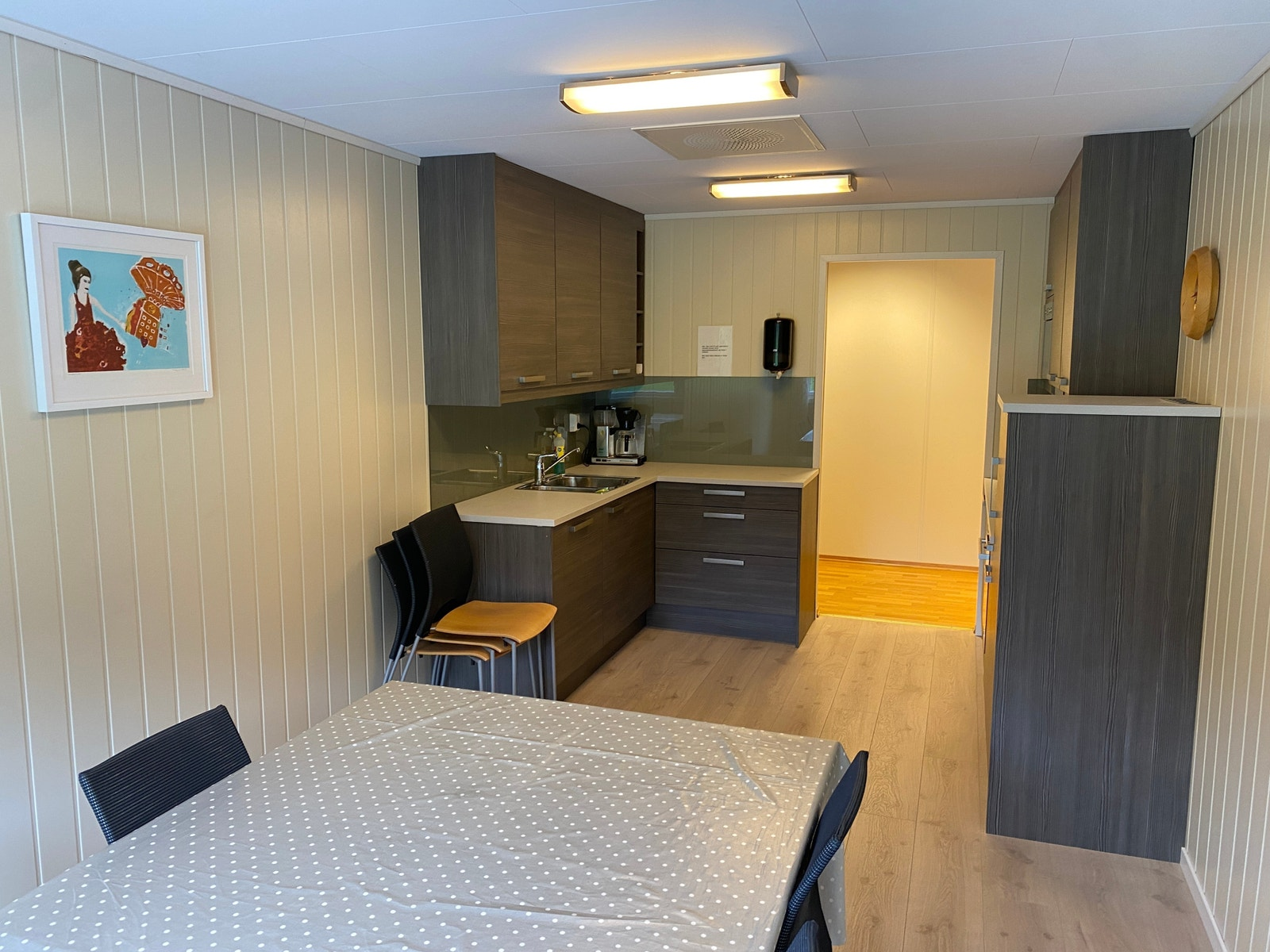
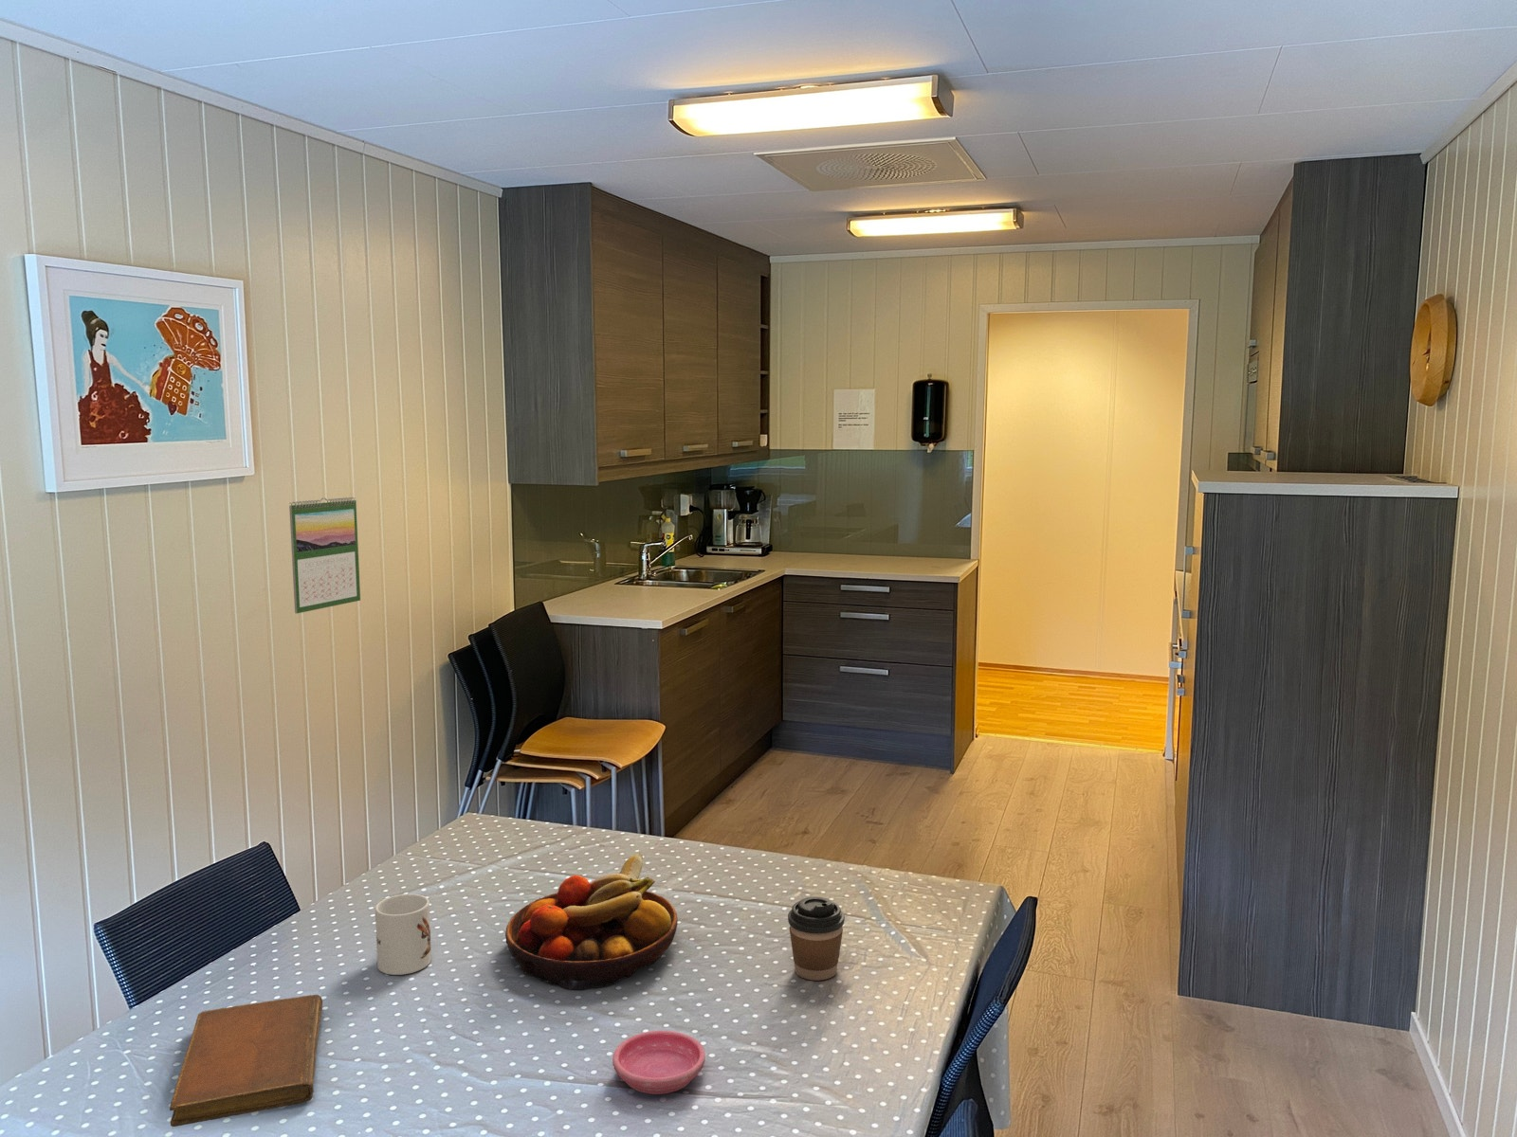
+ mug (406, 928)
+ calendar (326, 553)
+ saucer (659, 1064)
+ coffee cup (816, 934)
+ fruit bowl (591, 914)
+ notebook (252, 1053)
